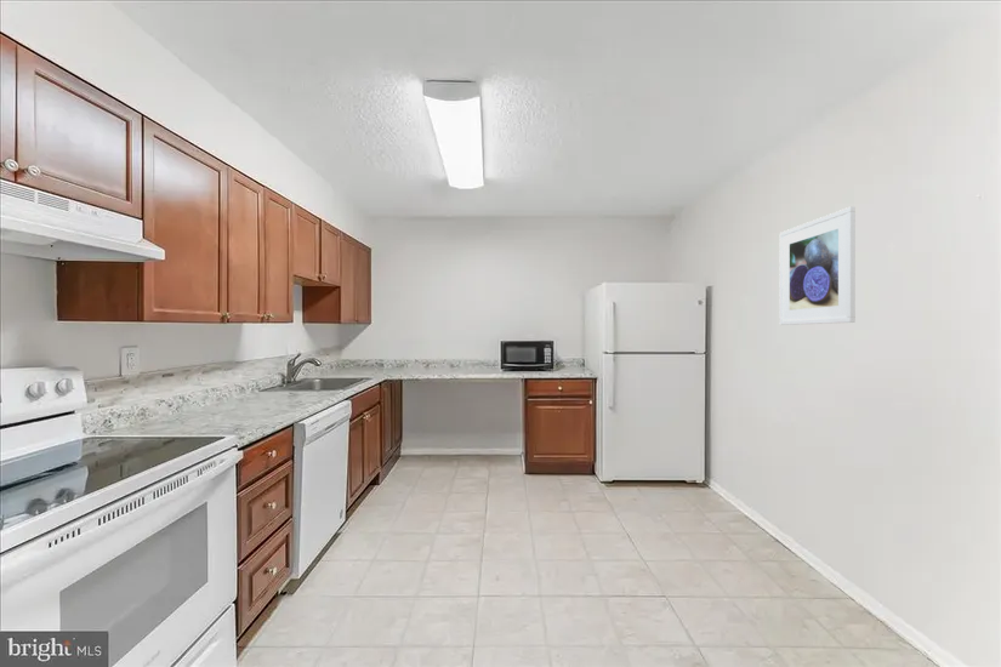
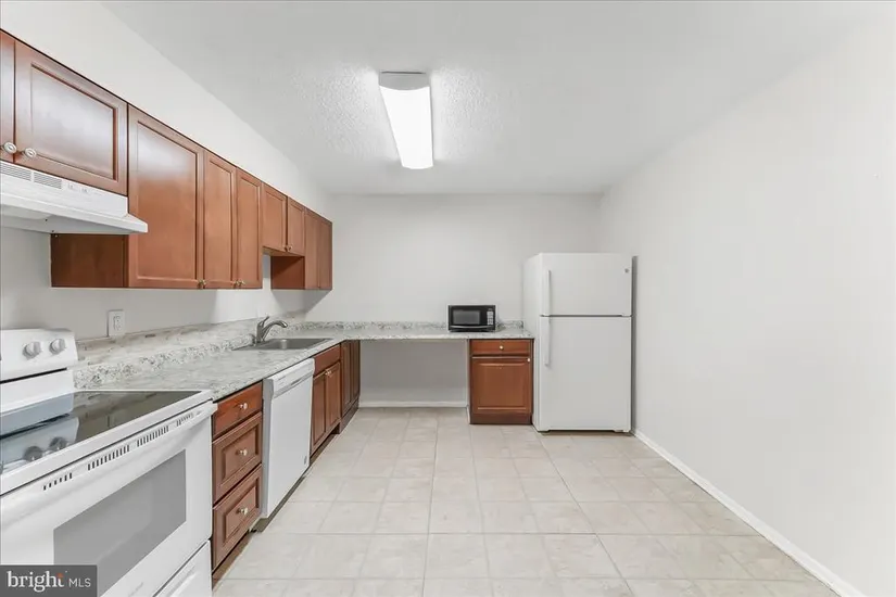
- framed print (813, 272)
